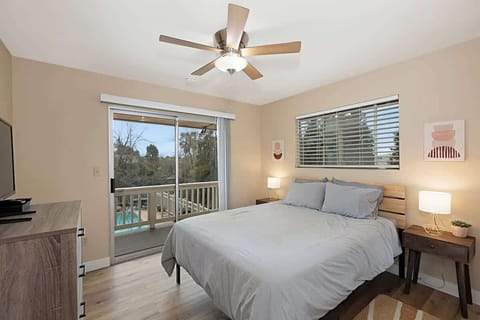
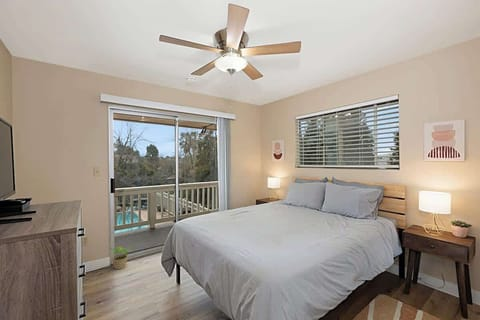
+ potted plant (118, 255)
